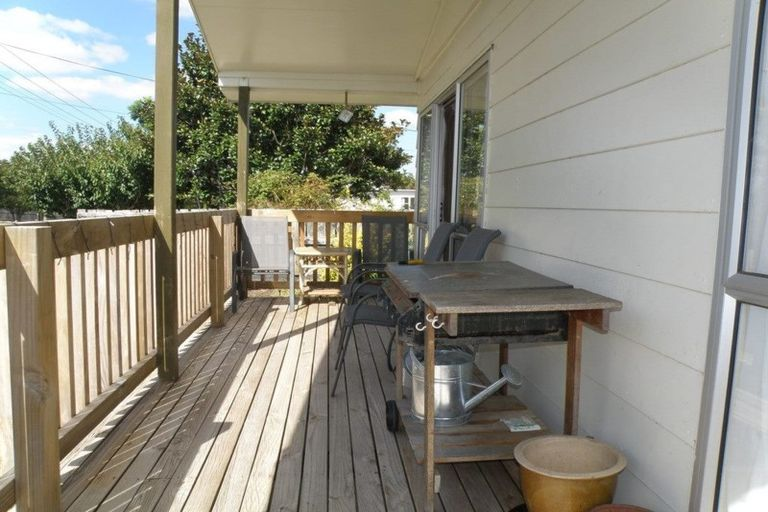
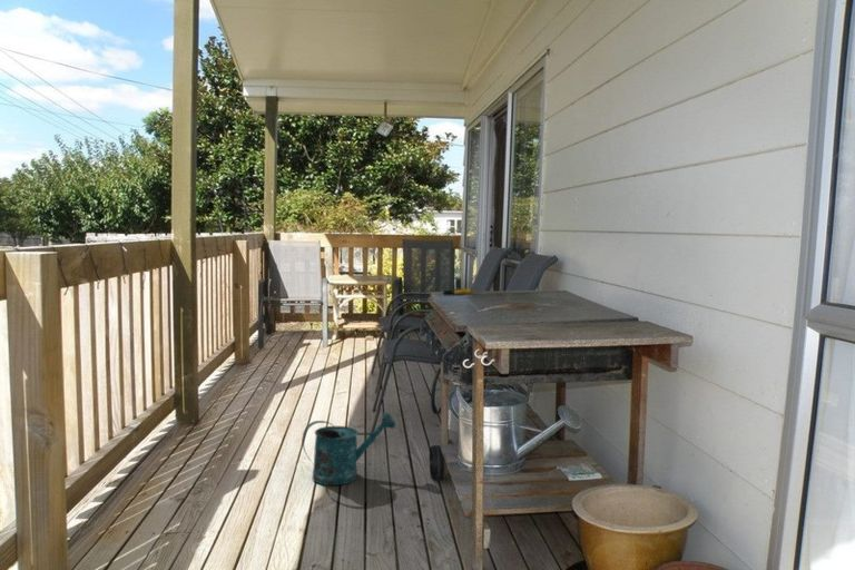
+ watering can (350, 445)
